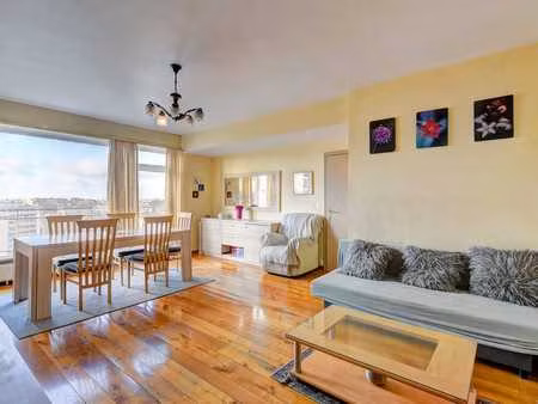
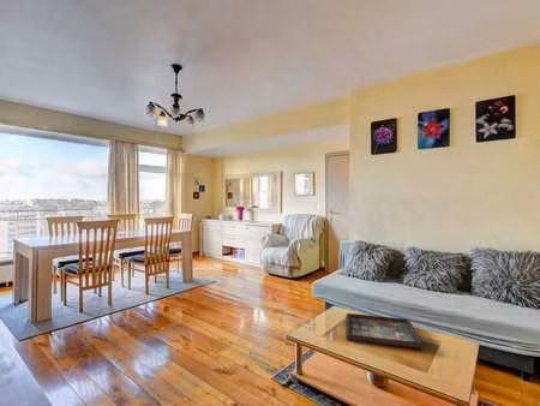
+ decorative tray (379, 328)
